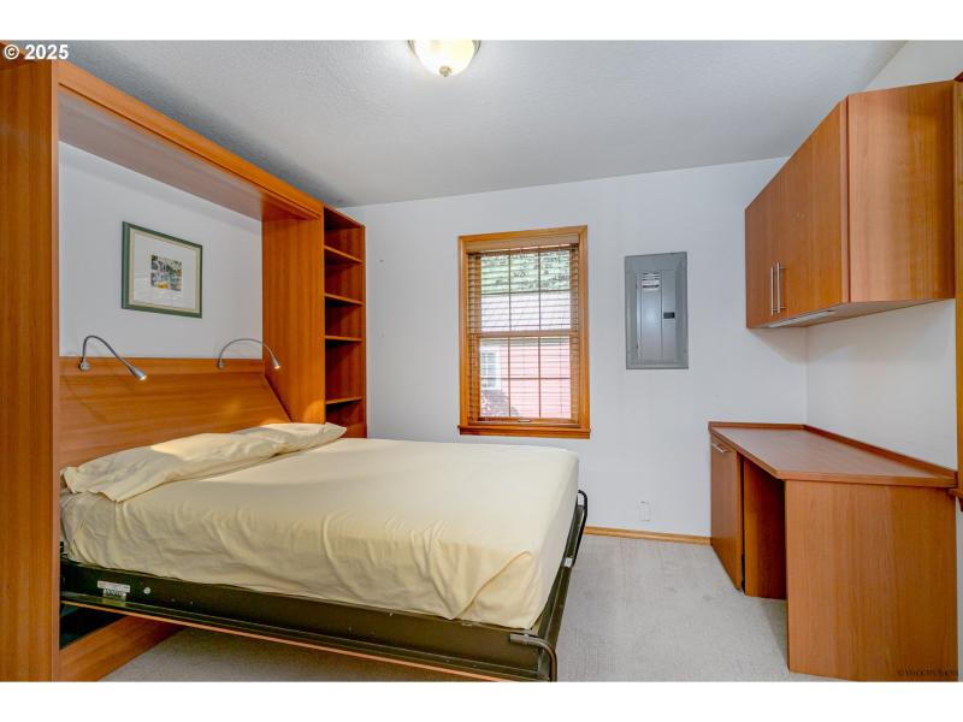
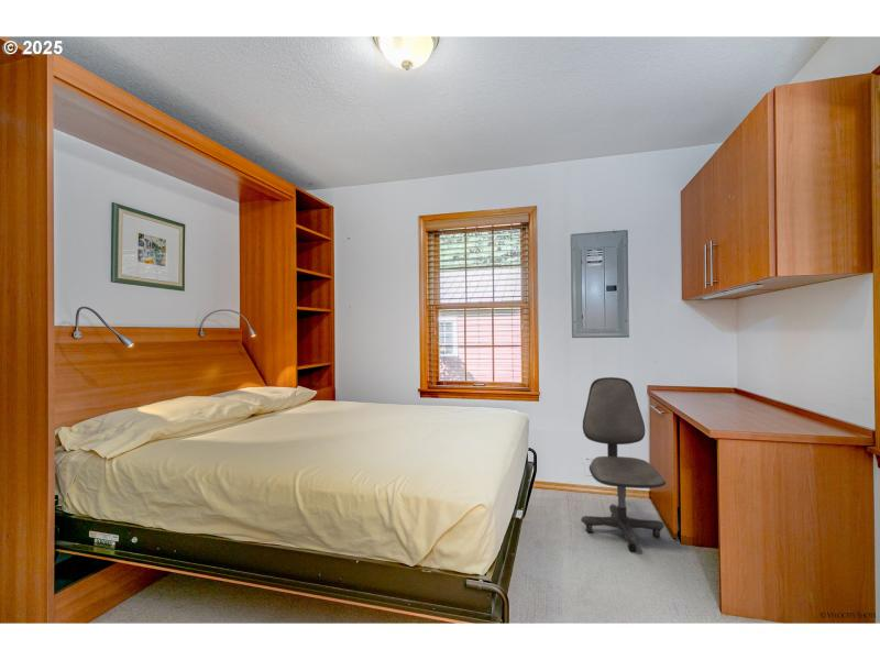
+ office chair (620, 458)
